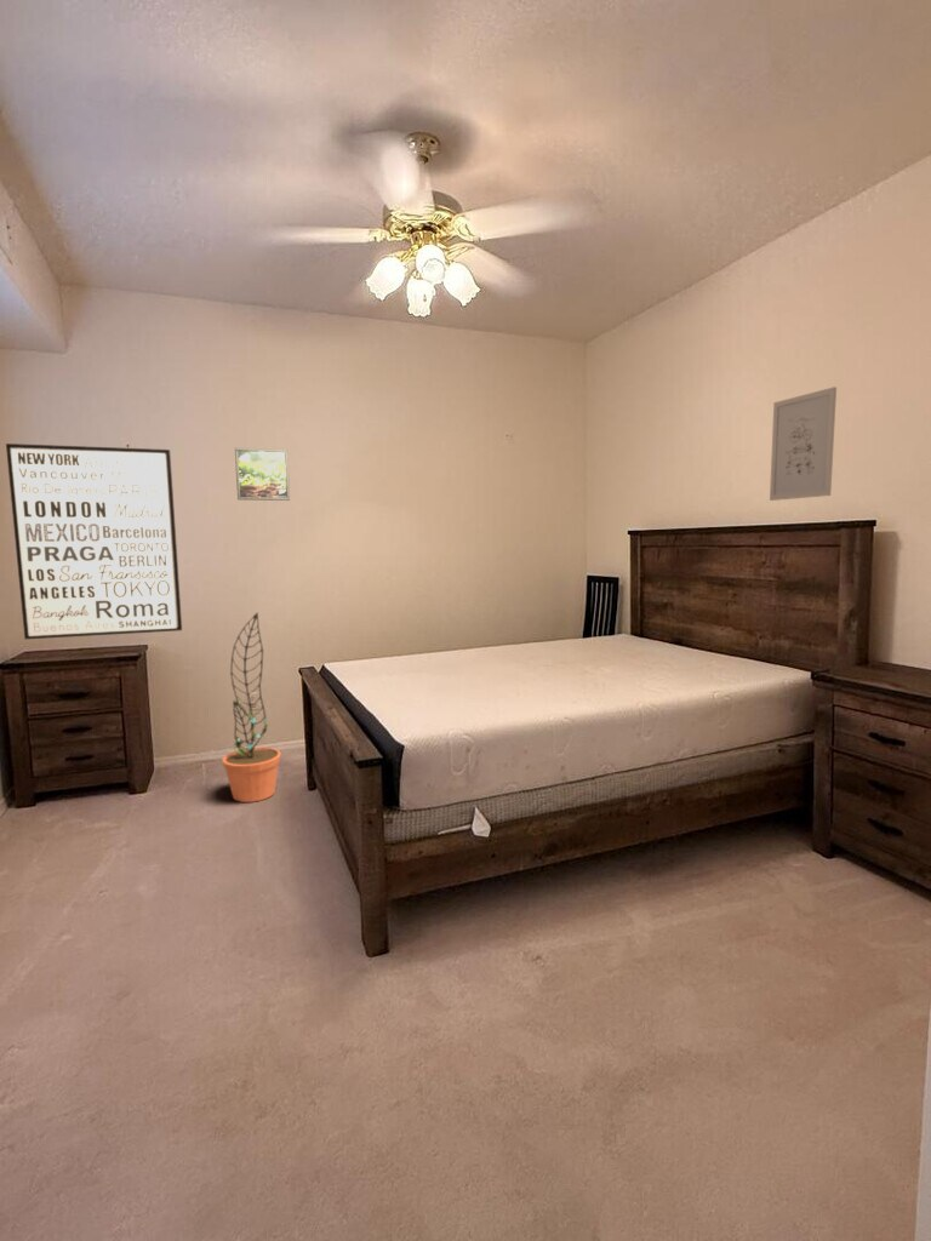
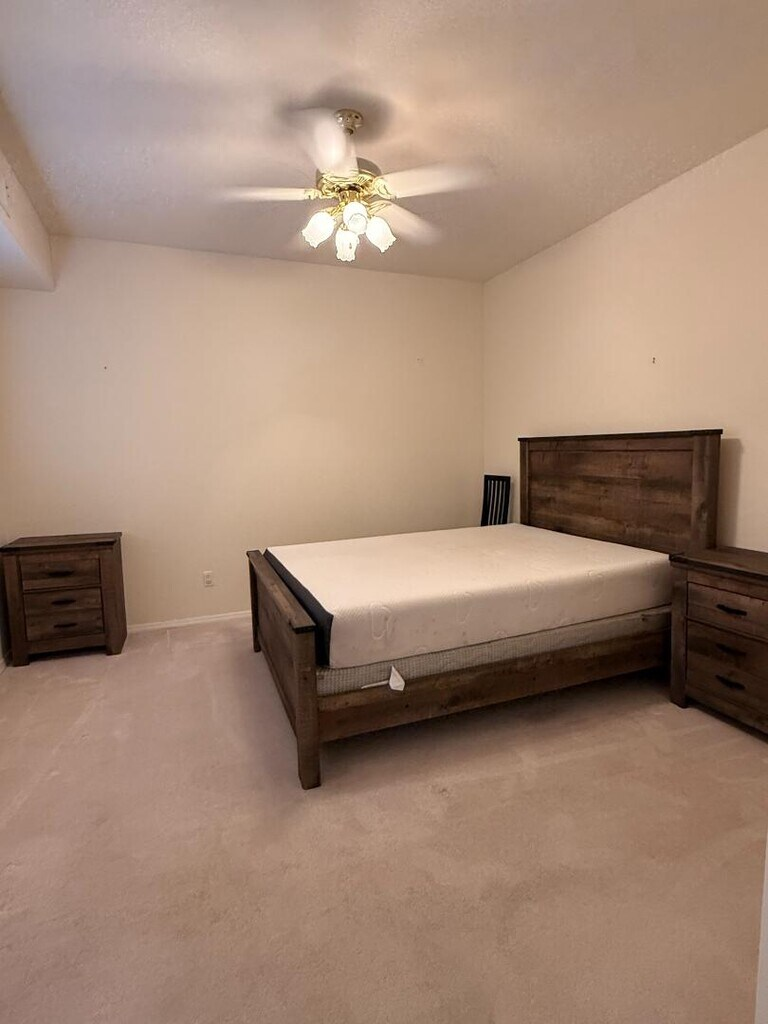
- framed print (262, 474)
- decorative plant (249, 704)
- wall art (800, 447)
- wall art (99, 542)
